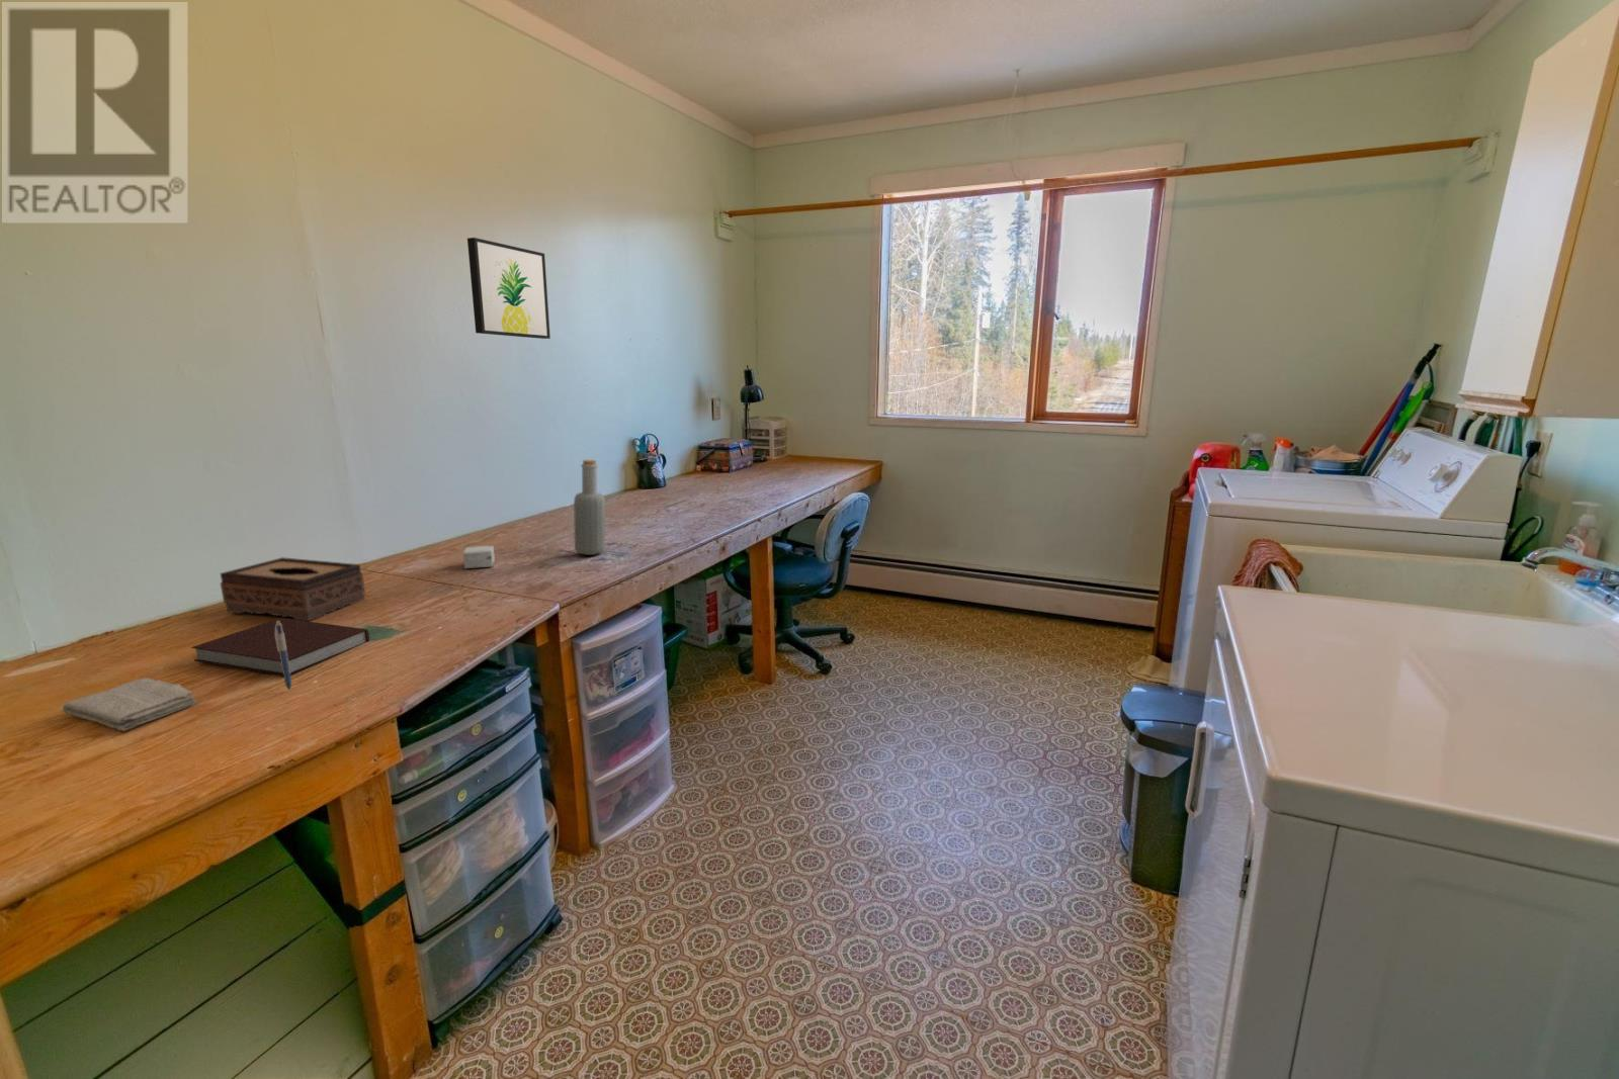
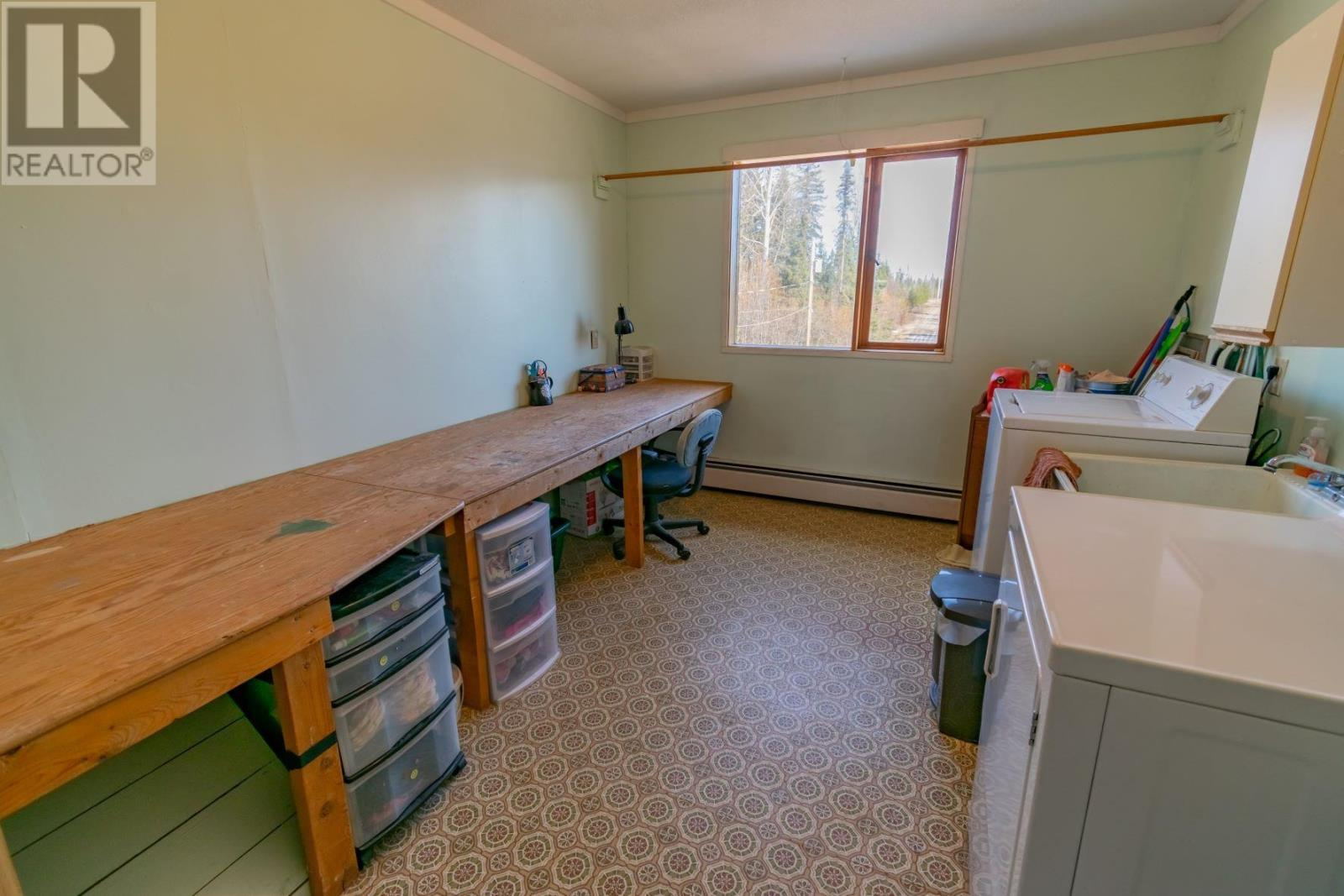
- notebook (285, 644)
- small box (478, 556)
- tissue box (294, 588)
- washcloth (131, 702)
- bottle (588, 507)
- pen (282, 656)
- wall art (511, 291)
